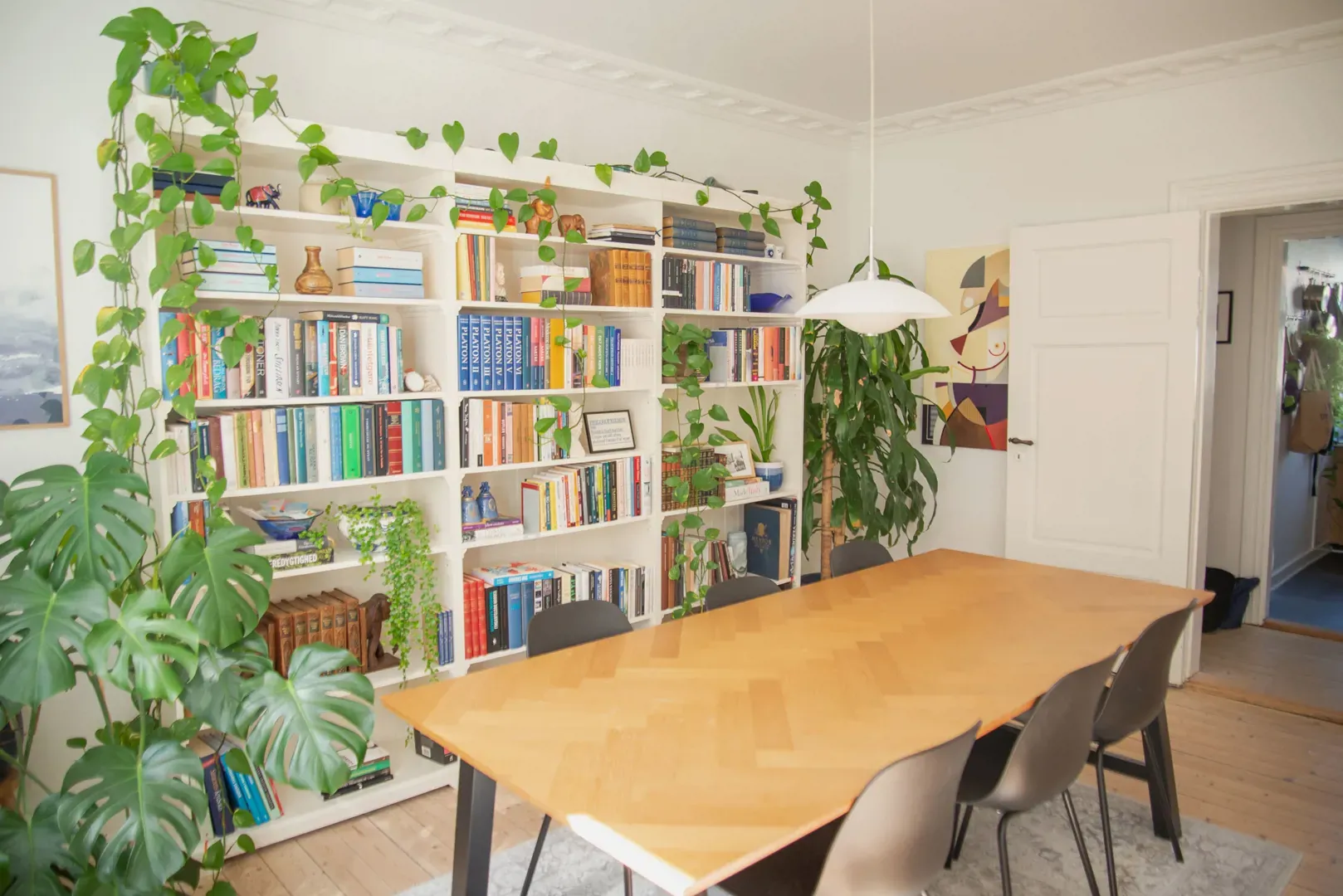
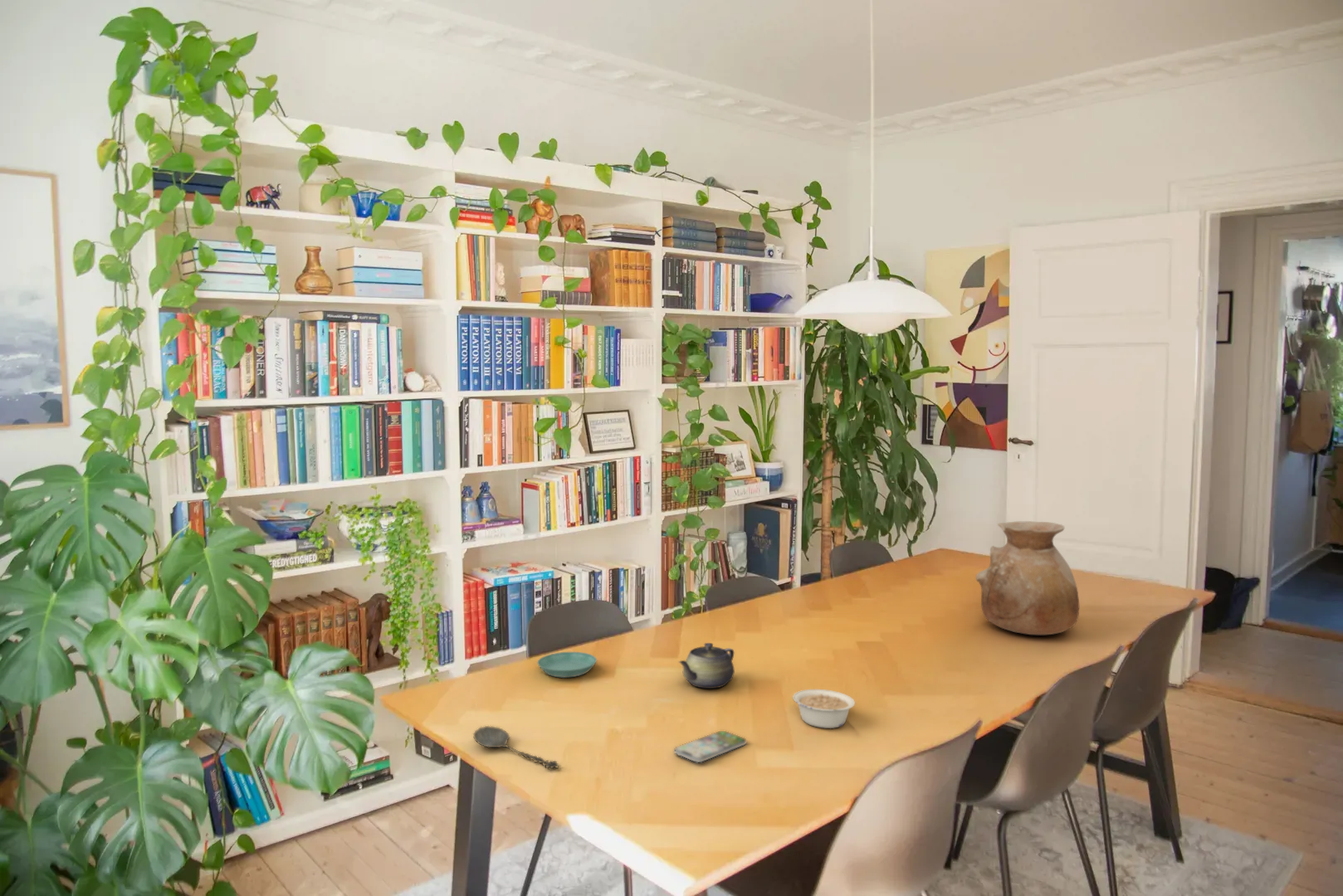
+ vase (1029, 577)
+ teapot (706, 664)
+ legume (825, 709)
+ saucer (567, 665)
+ spoon (515, 749)
+ smartphone (711, 746)
